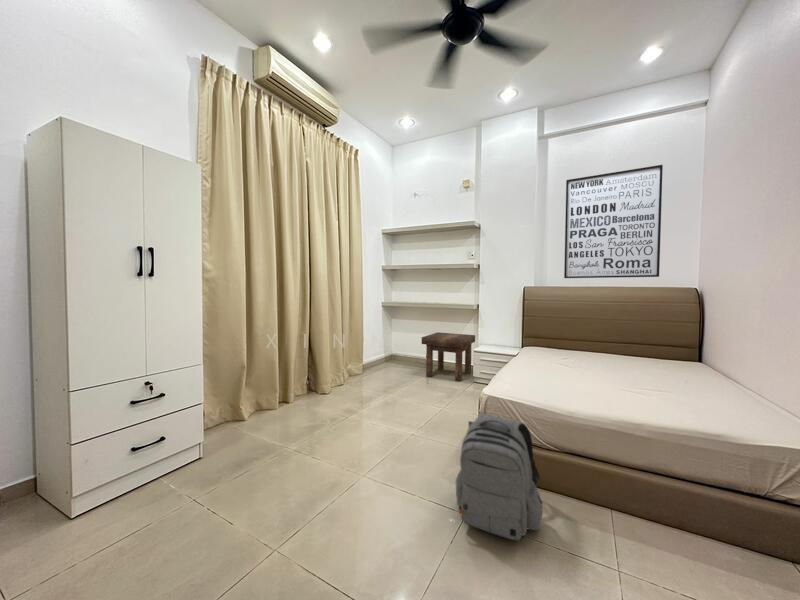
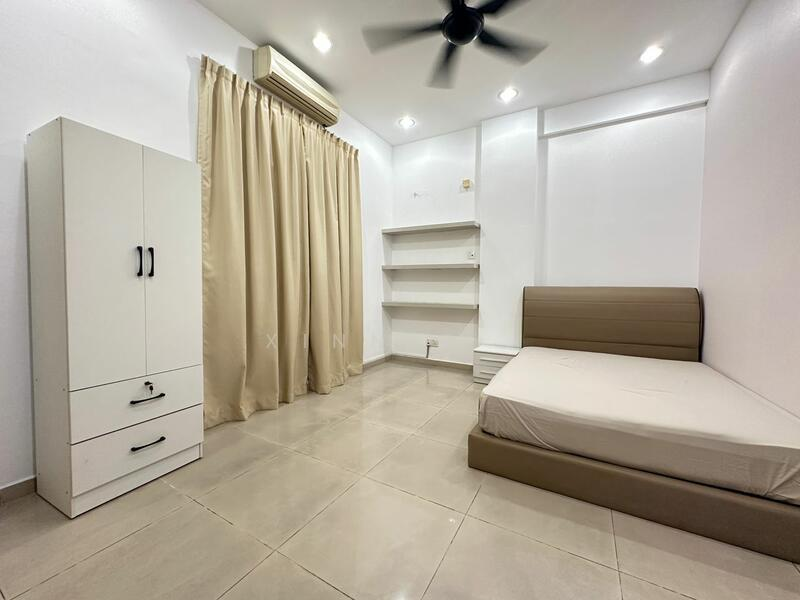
- wall art (609, 225)
- stool (448, 351)
- backpack (497, 463)
